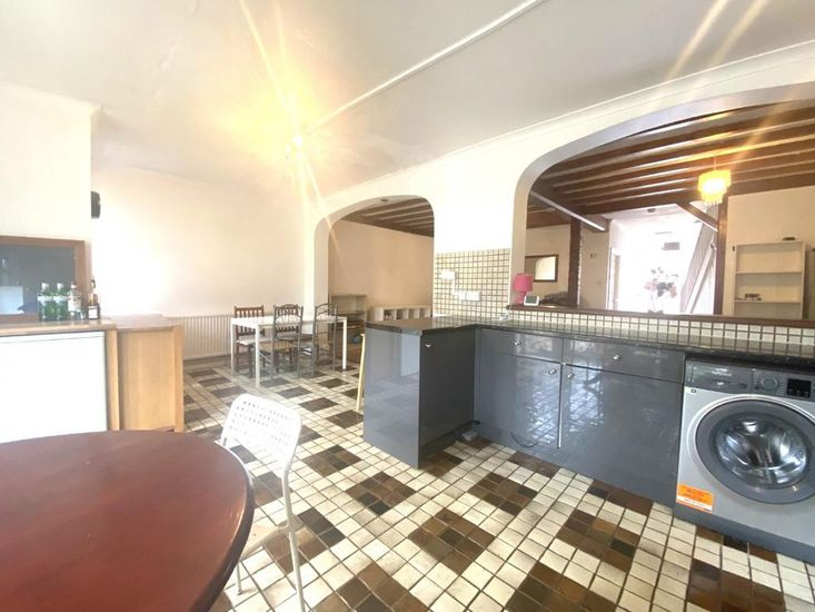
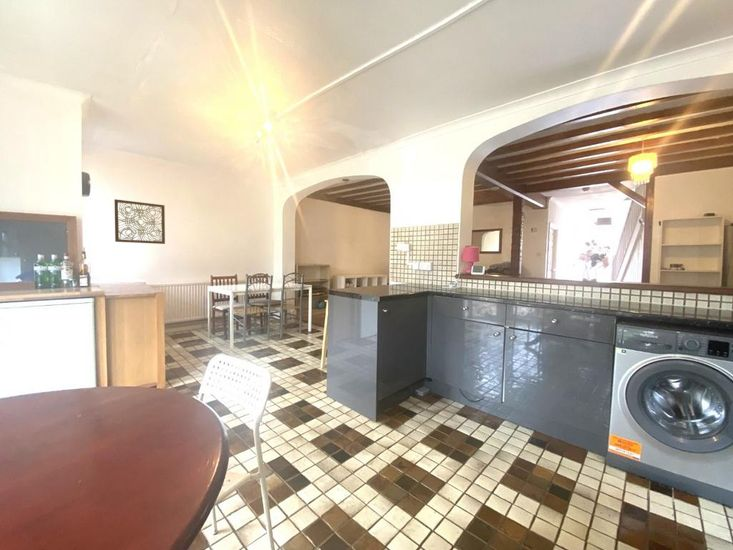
+ wall art (139, 223)
